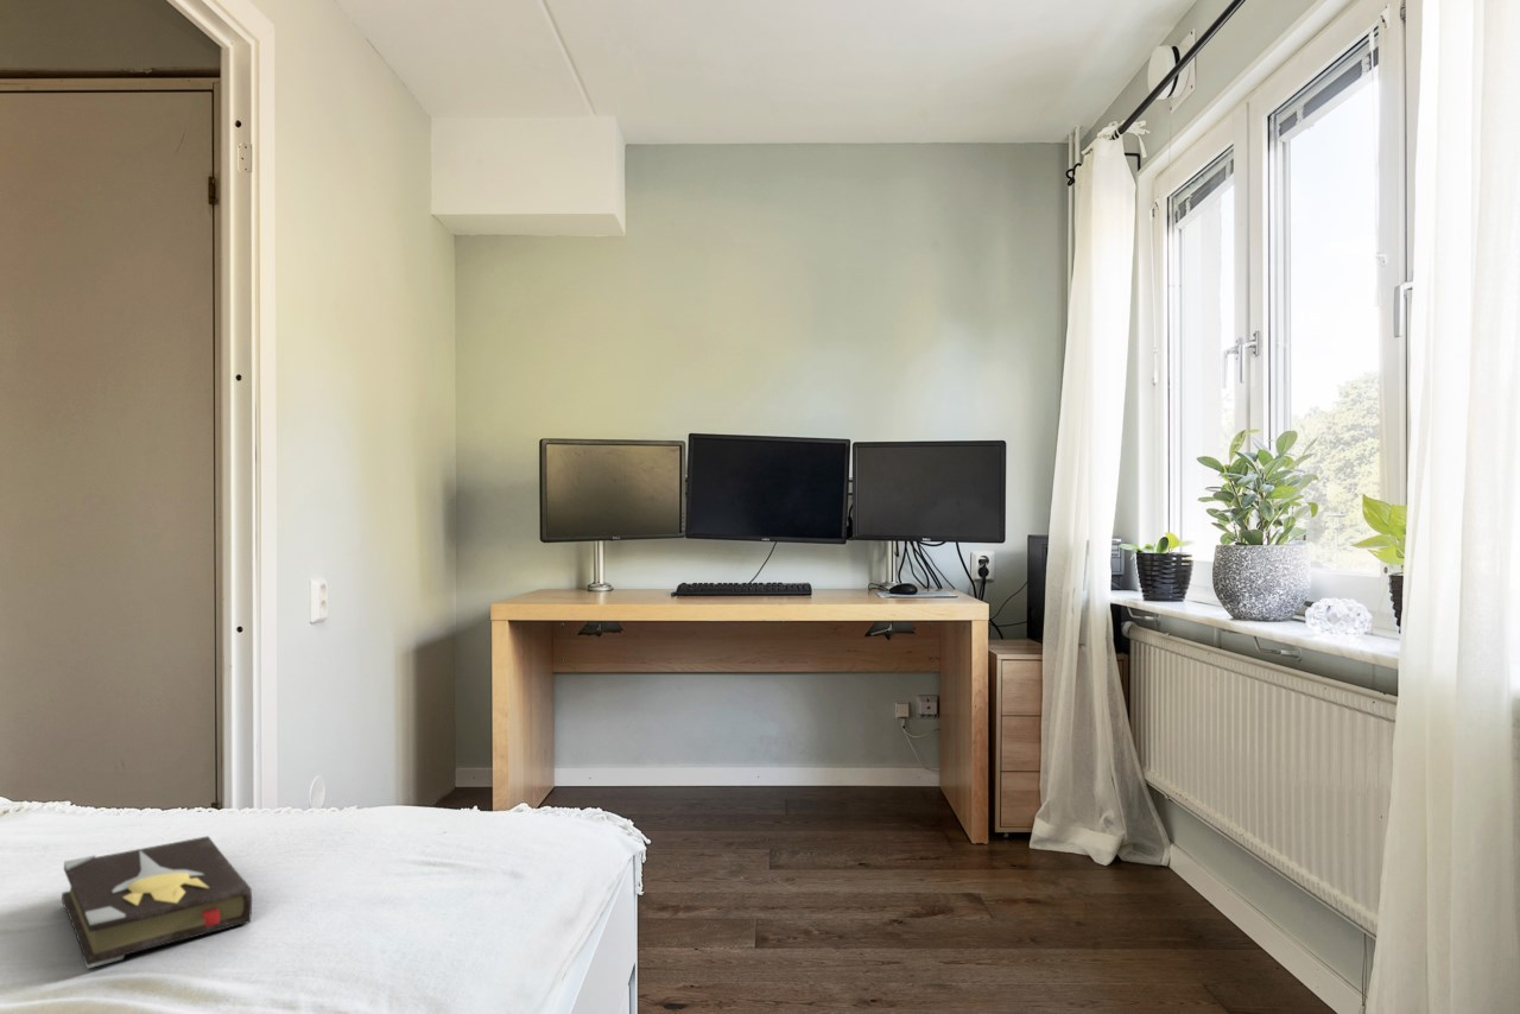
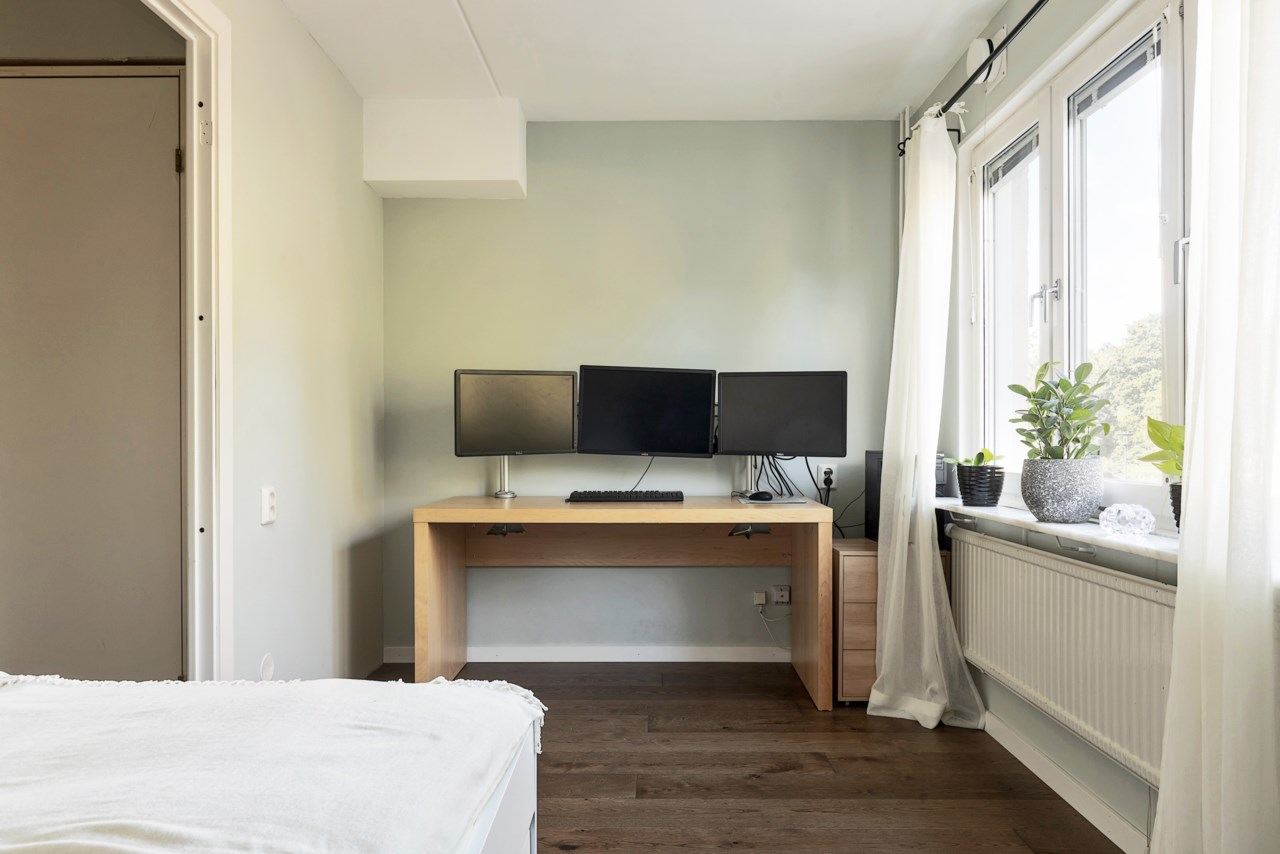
- hardback book (154, 889)
